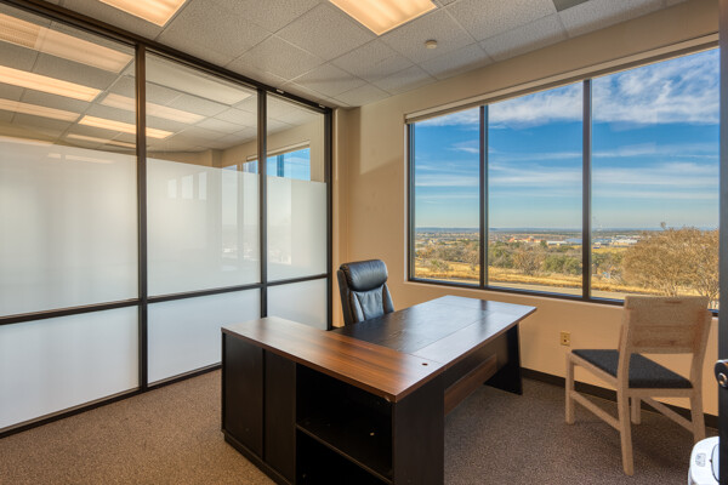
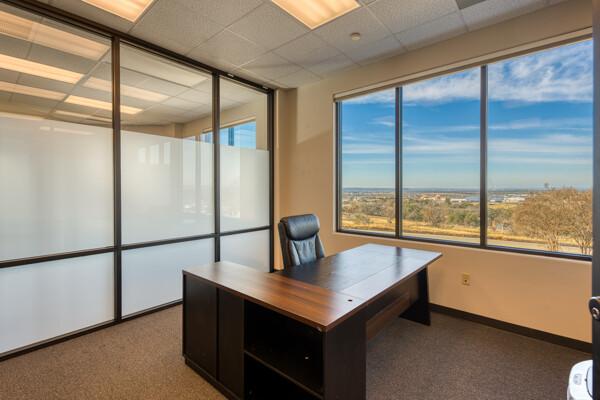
- chair (630, 366)
